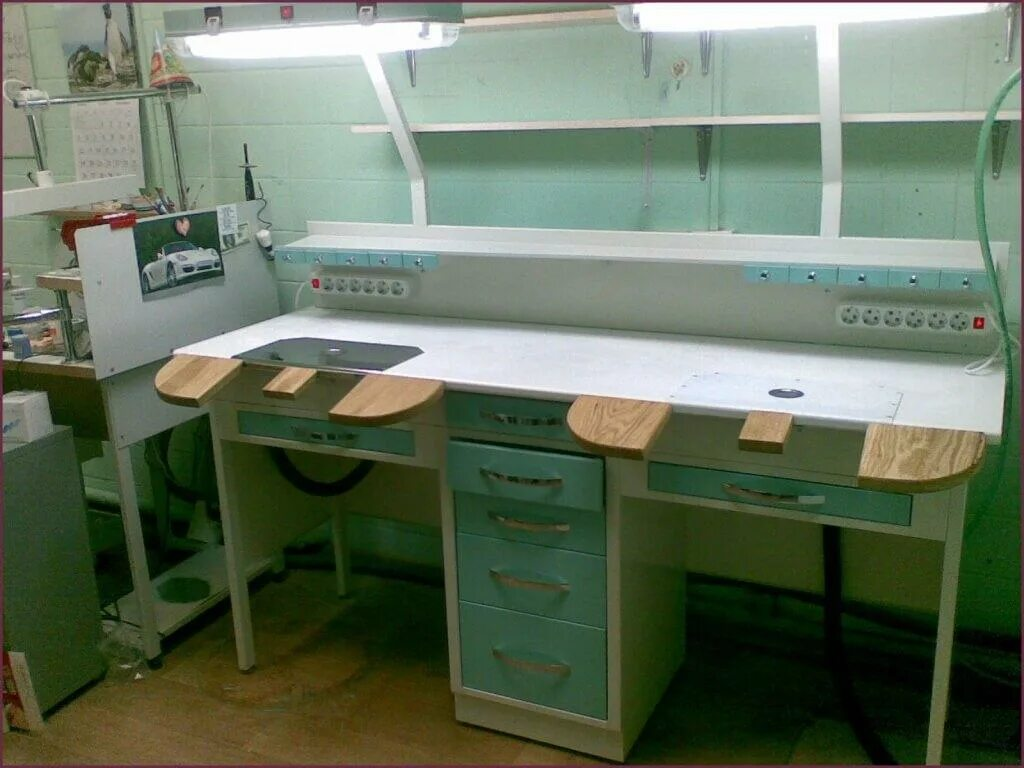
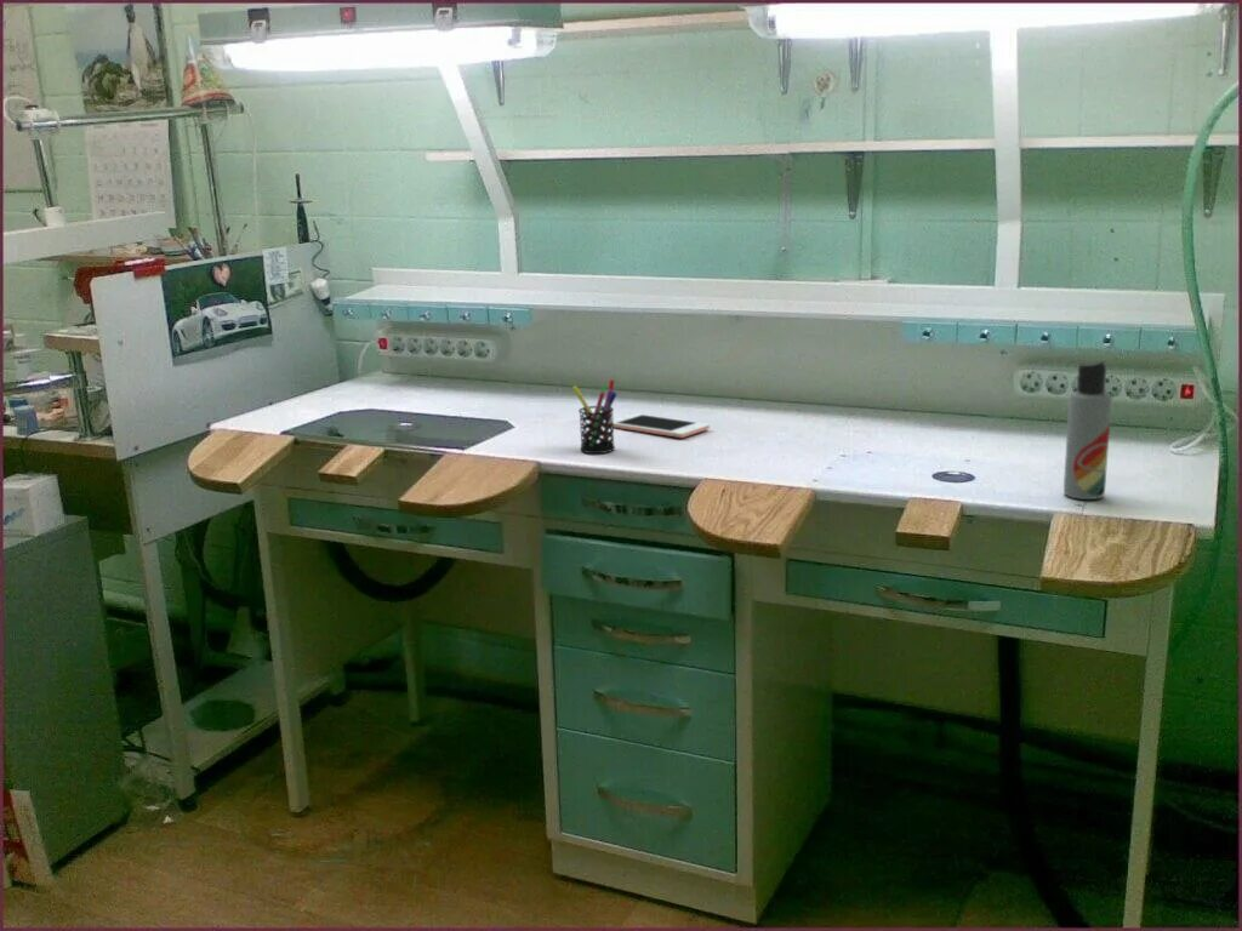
+ lotion bottle (1088, 428)
+ cell phone (657, 424)
+ pen holder (599, 413)
